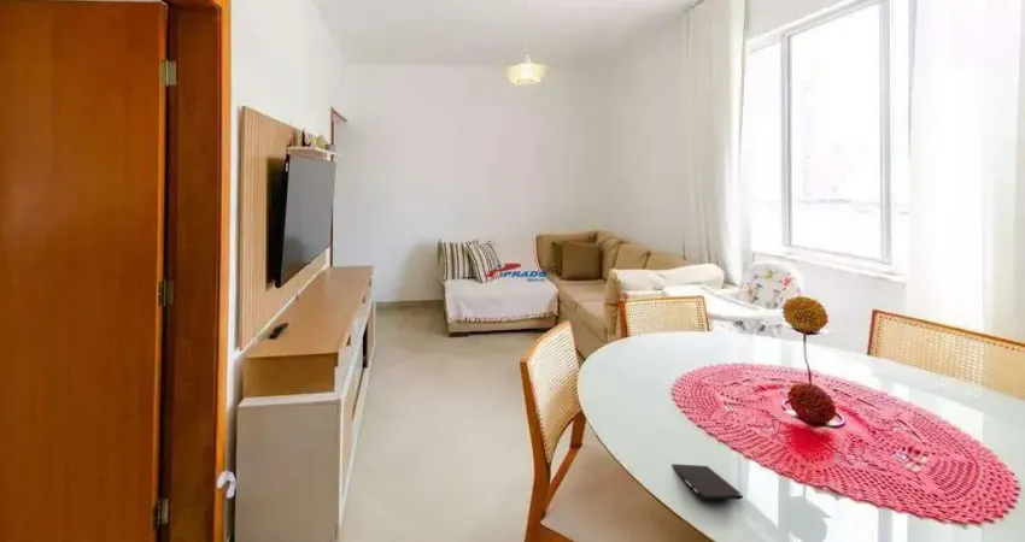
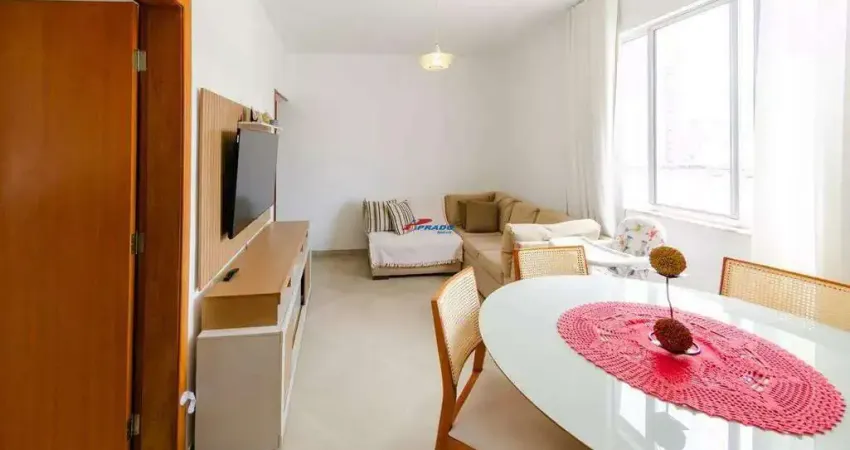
- smartphone (703, 479)
